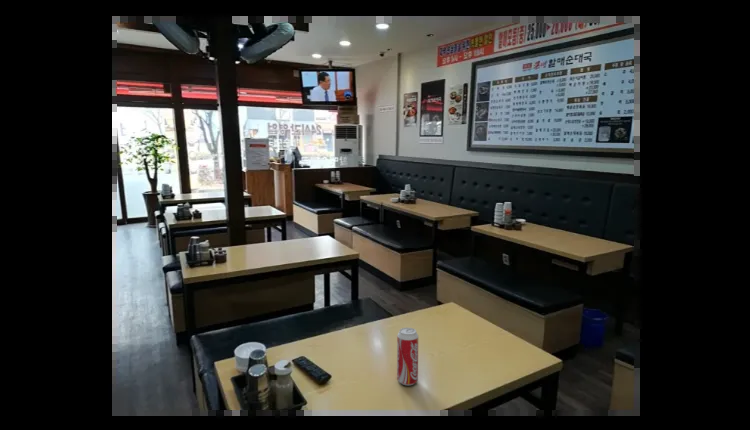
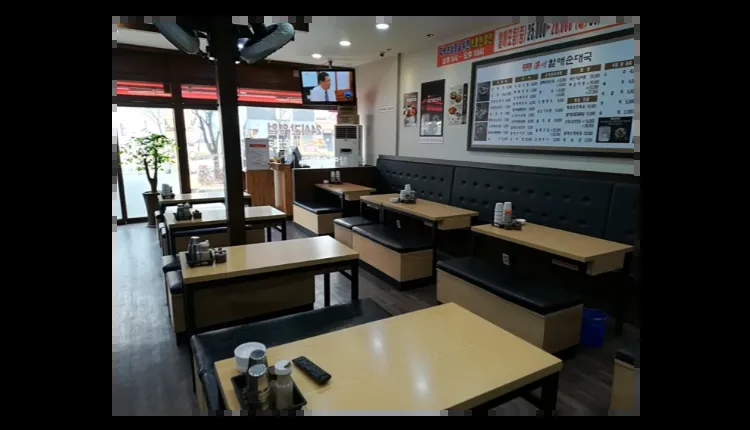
- beverage can (407, 356)
